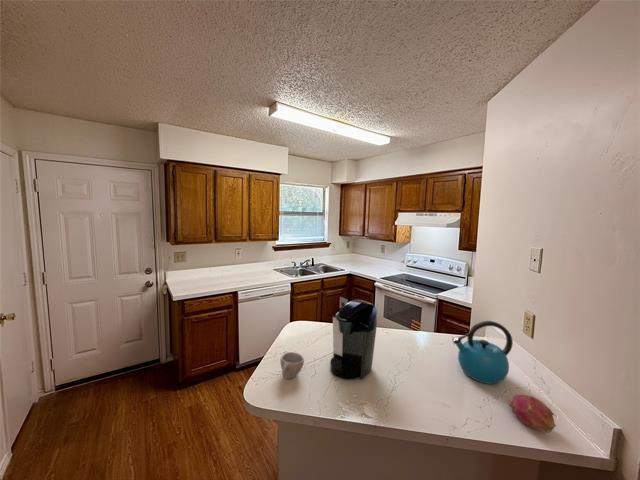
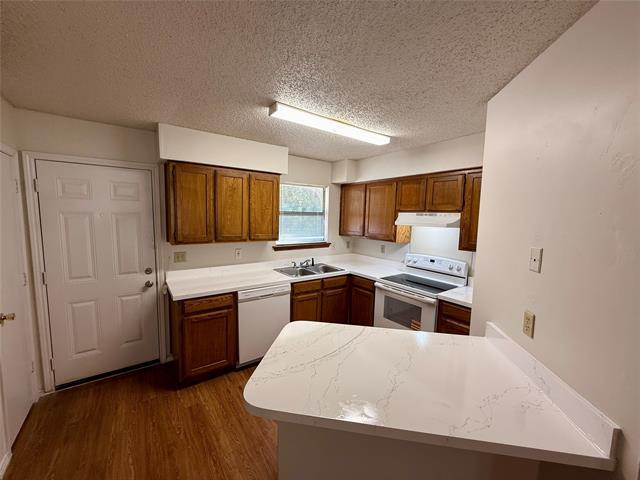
- kettle (480, 348)
- cup (290, 368)
- fruit (531, 409)
- coffee maker (345, 329)
